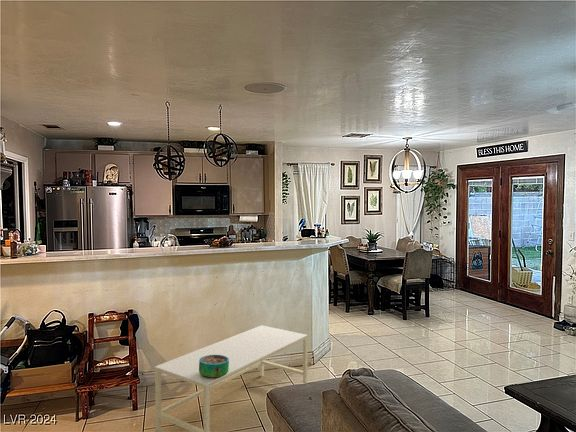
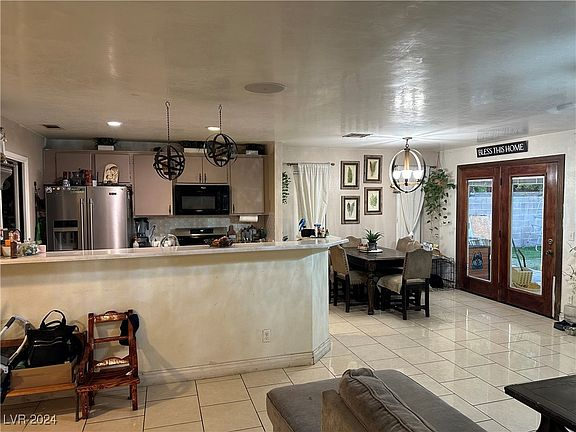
- decorative bowl (213, 365)
- coffee table (238, 375)
